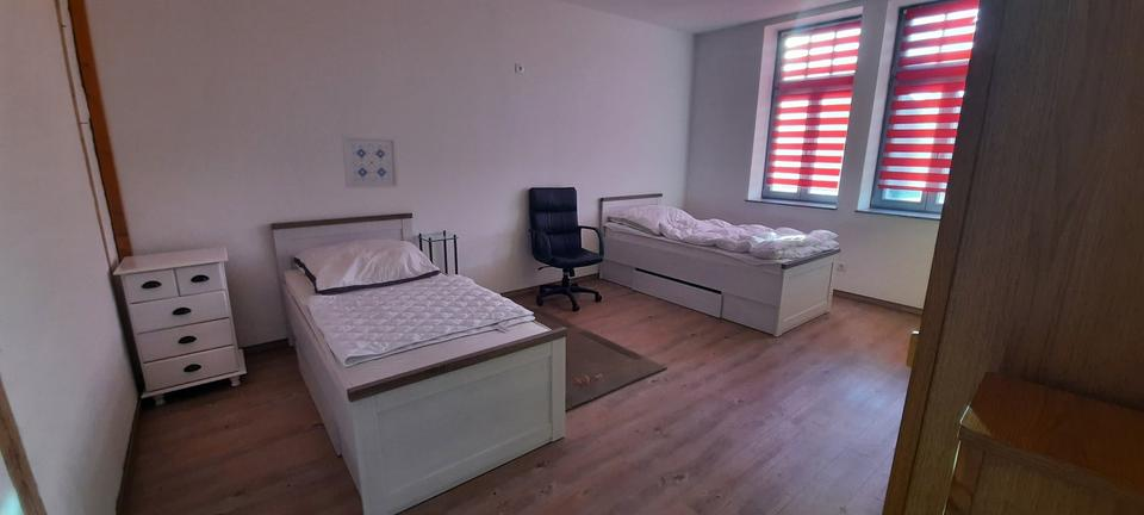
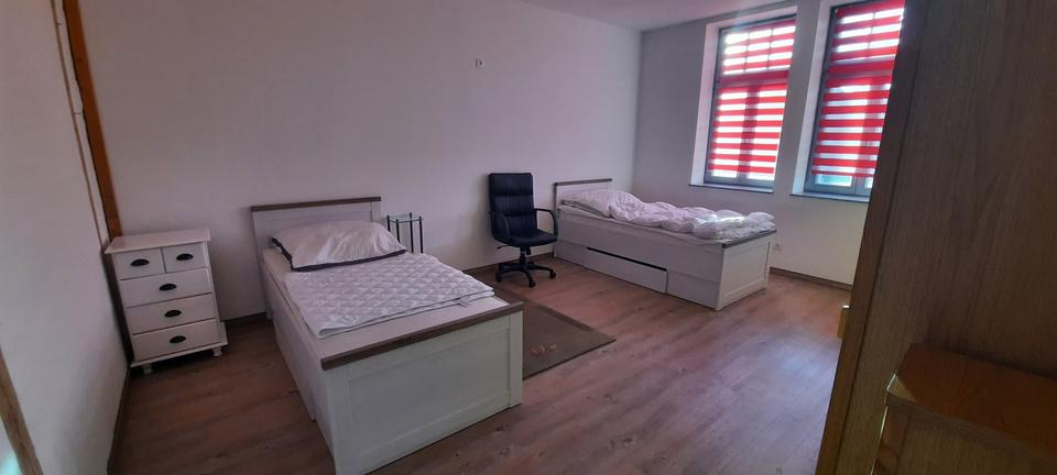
- wall art (371, 162)
